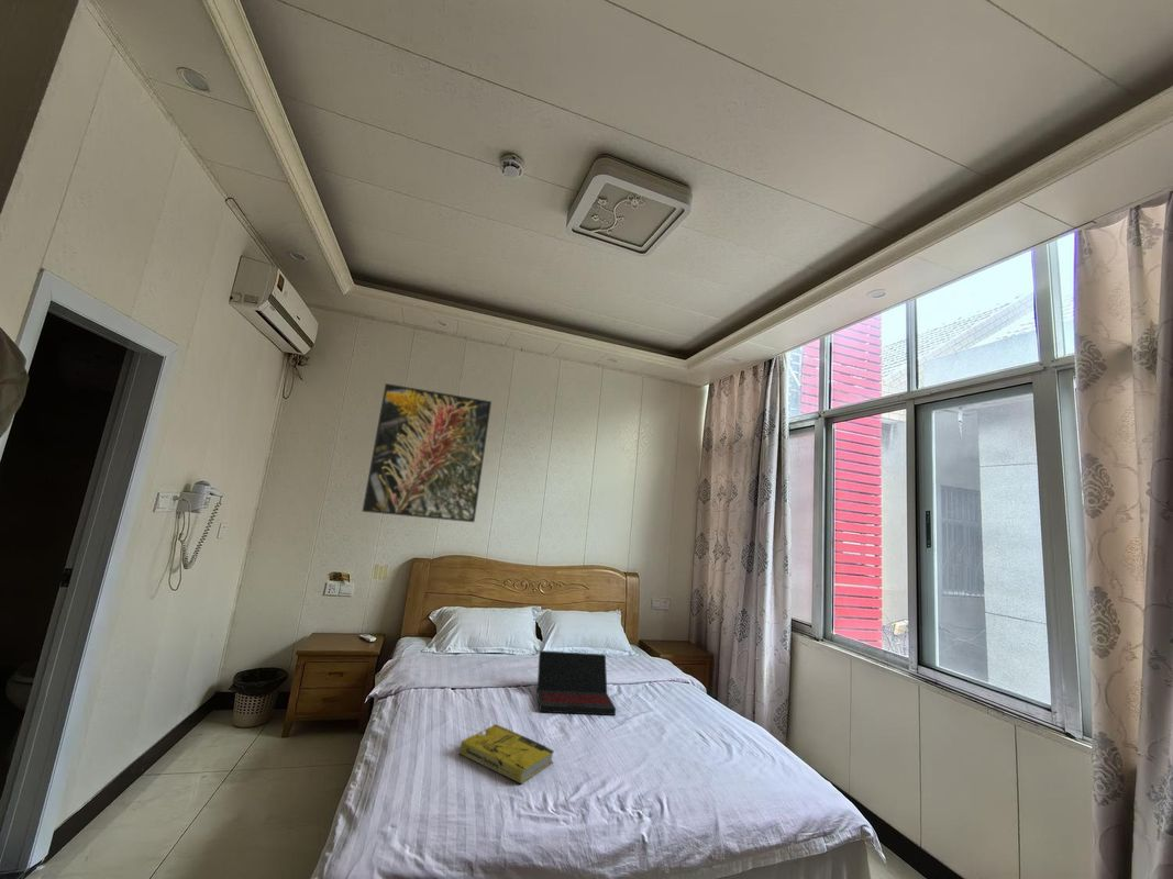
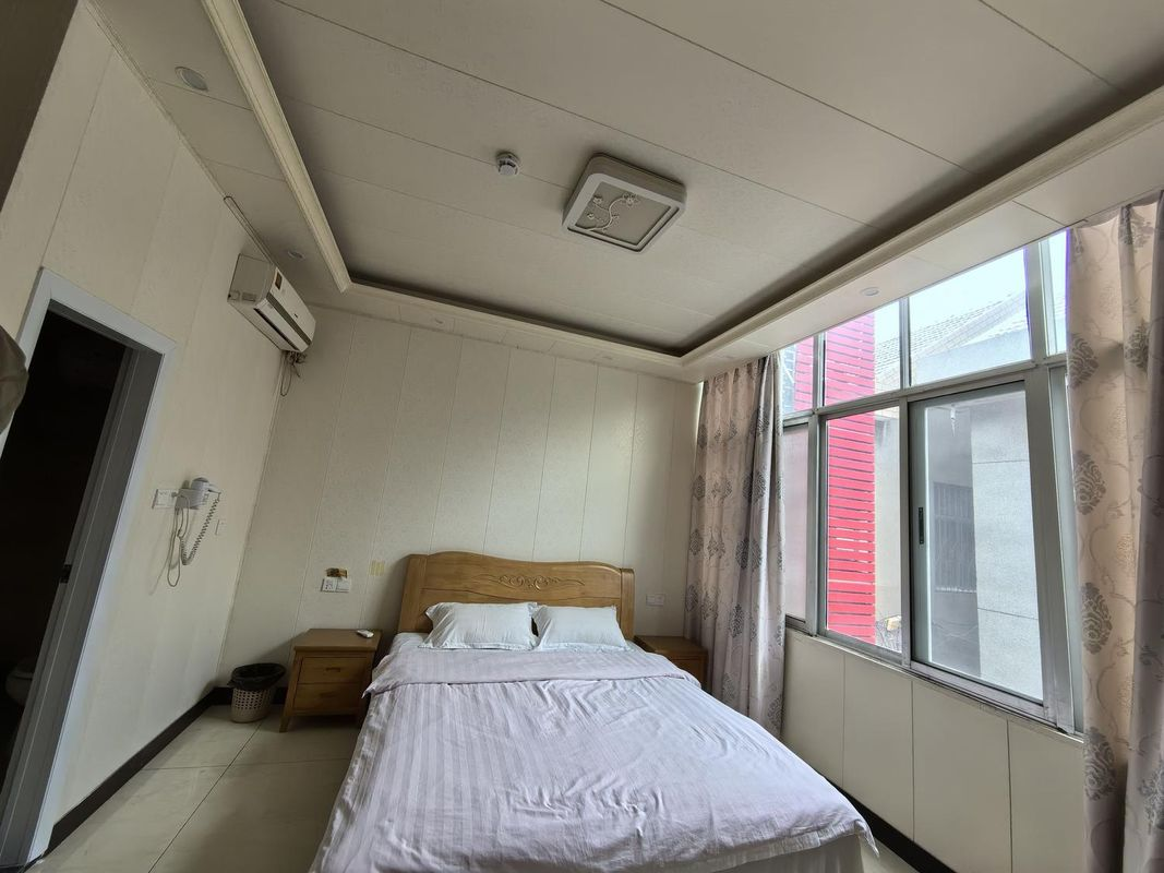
- book (507, 750)
- laptop (575, 680)
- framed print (430, 453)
